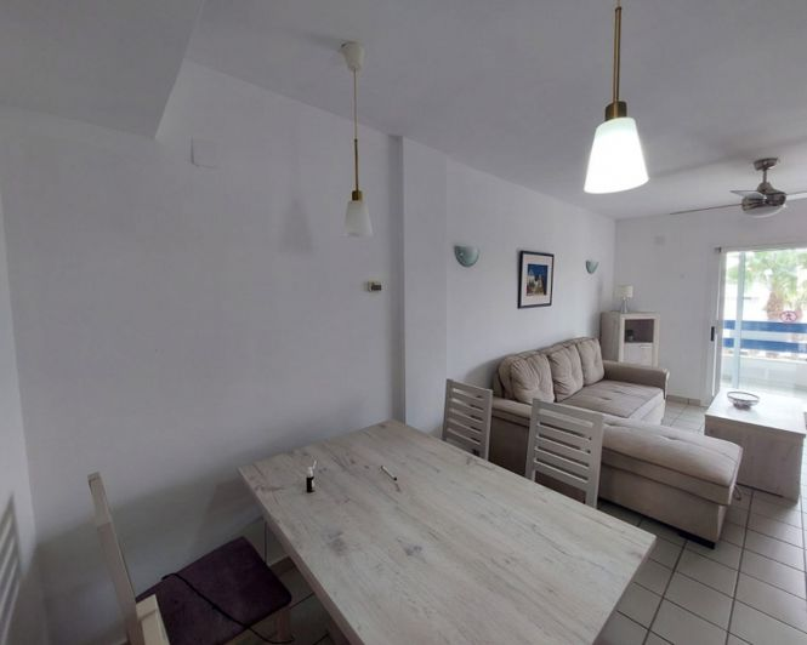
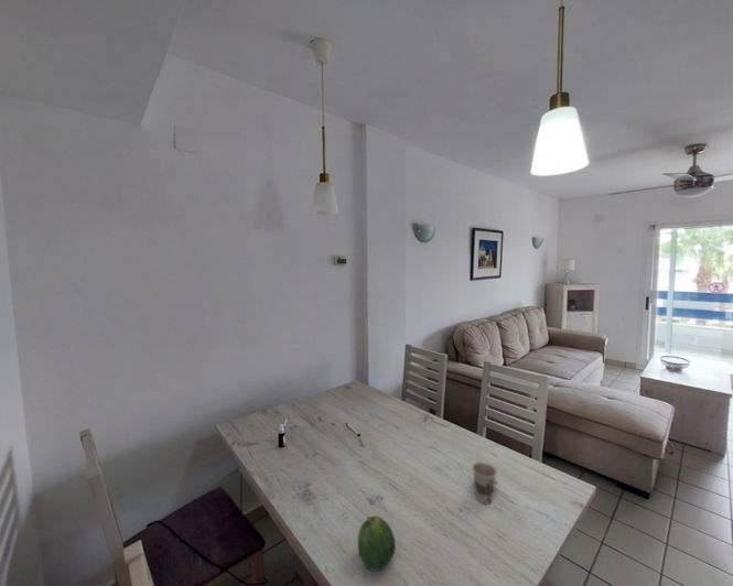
+ fruit (376, 541)
+ cup (484, 479)
